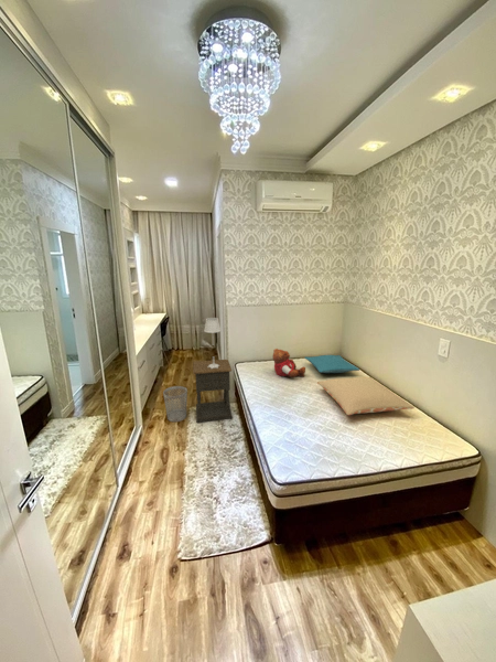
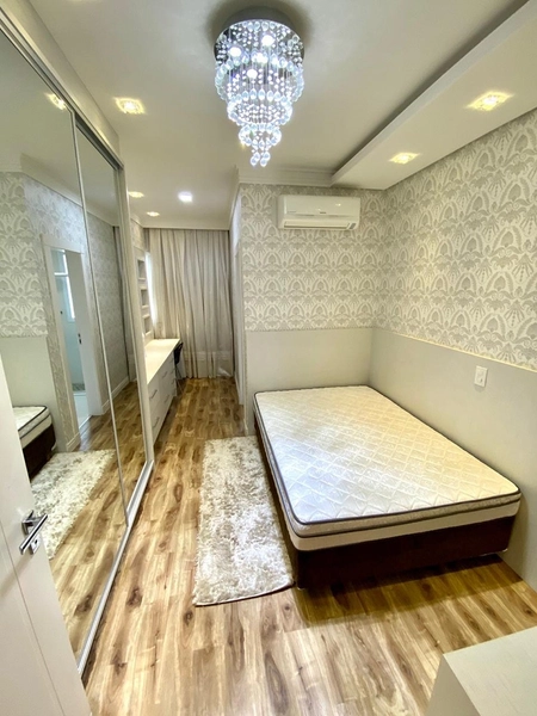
- pillow (330, 363)
- teddy bear (288, 361)
- nightstand (212, 389)
- pillow (360, 393)
- wastebasket (175, 404)
- table lamp (213, 342)
